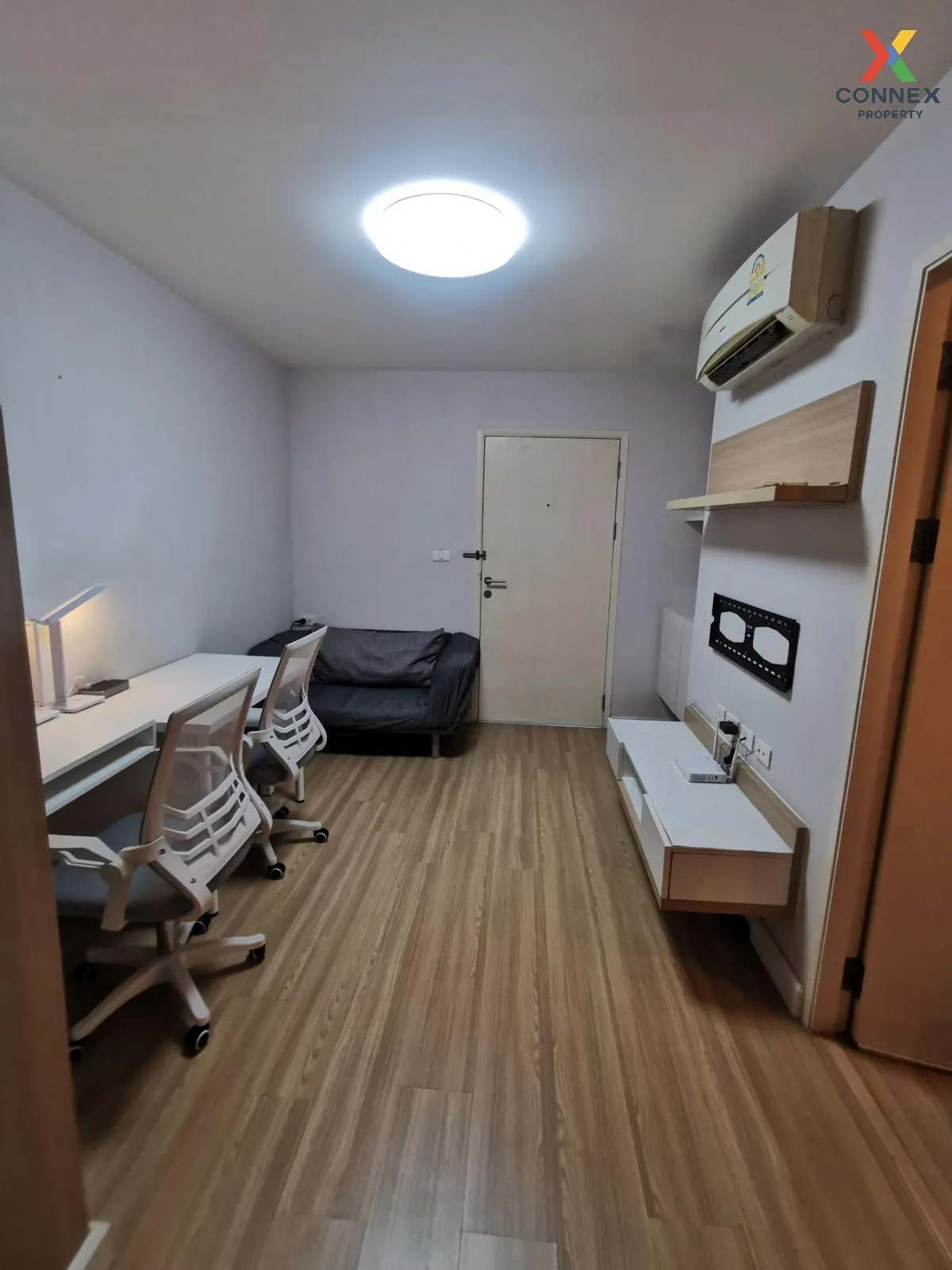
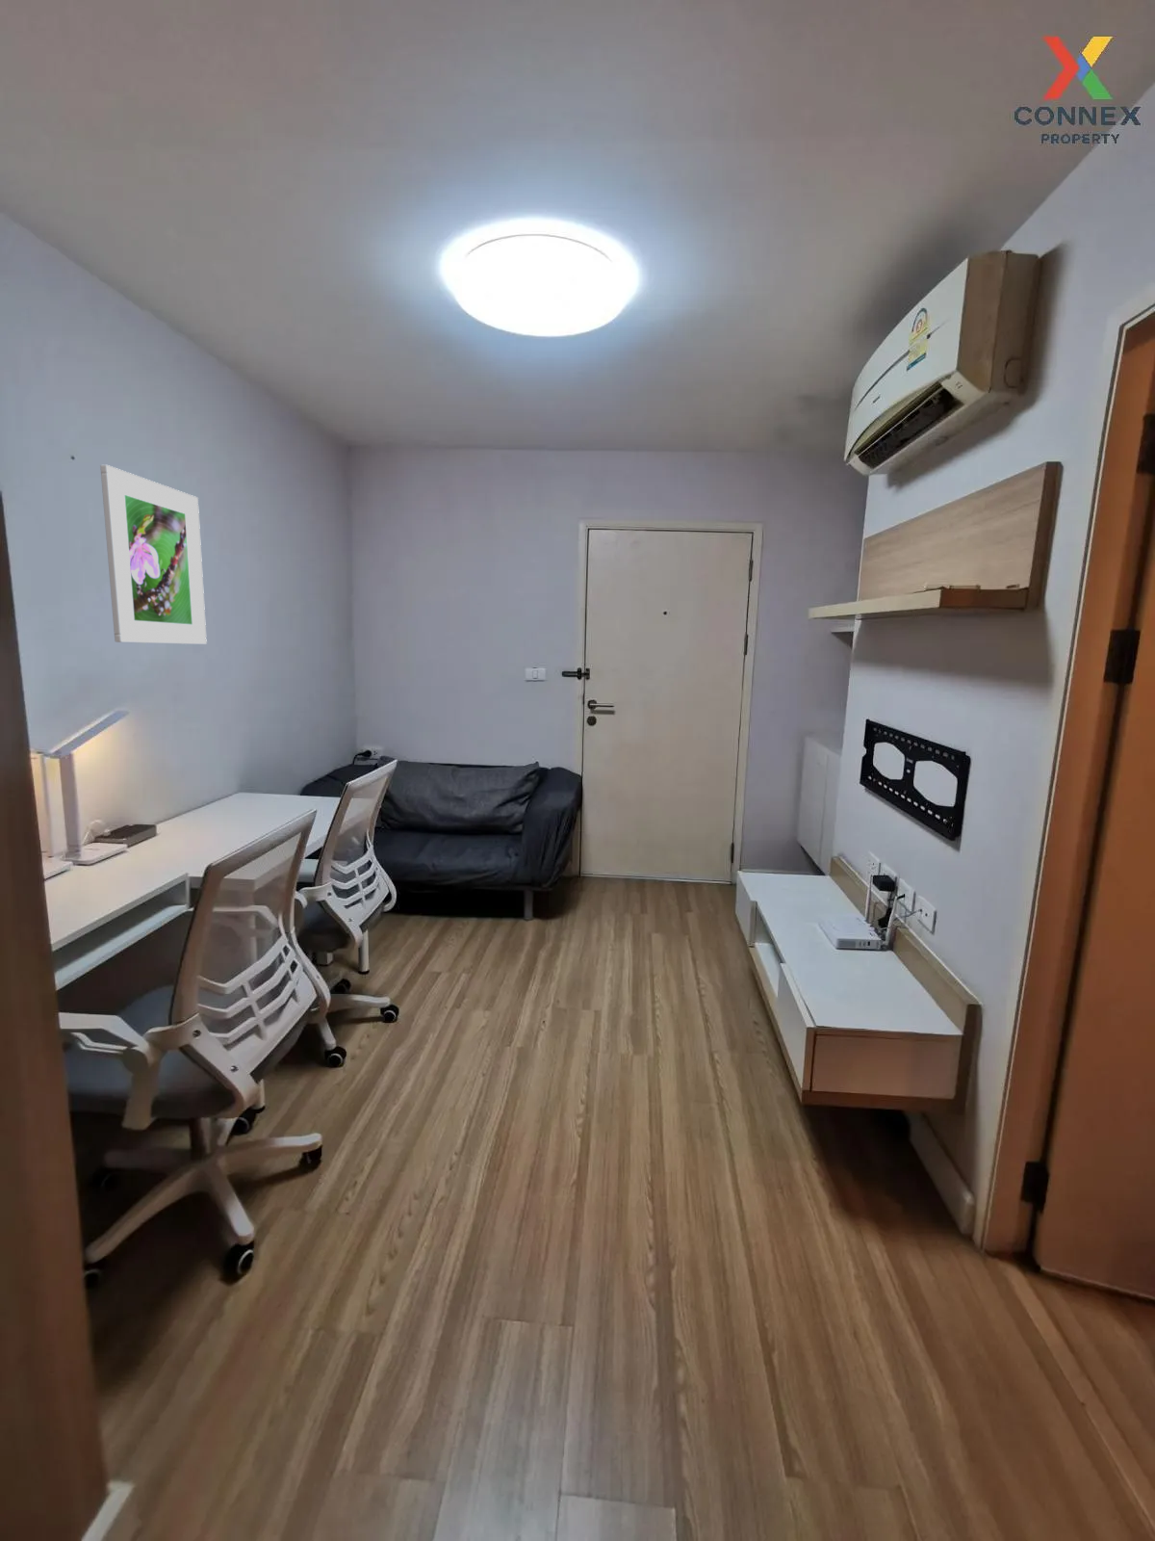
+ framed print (159, 564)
